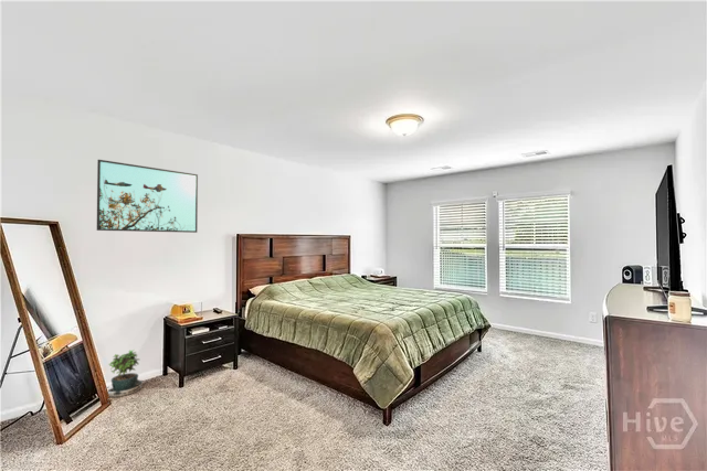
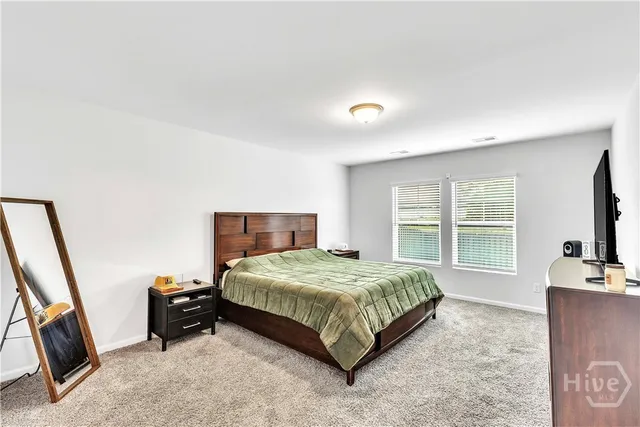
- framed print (151, 199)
- potted plant (124, 371)
